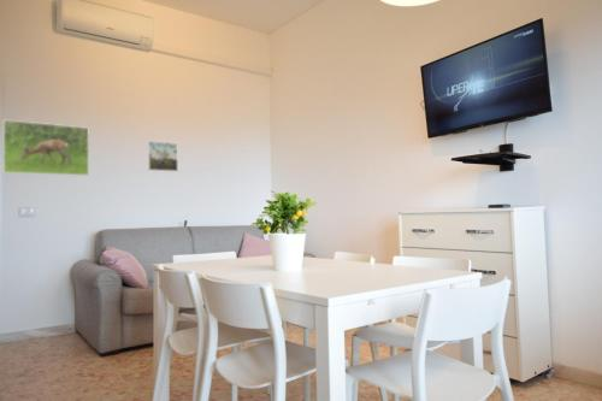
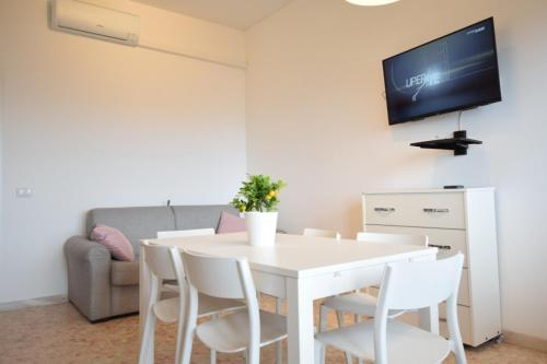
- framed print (47, 148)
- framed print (163, 155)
